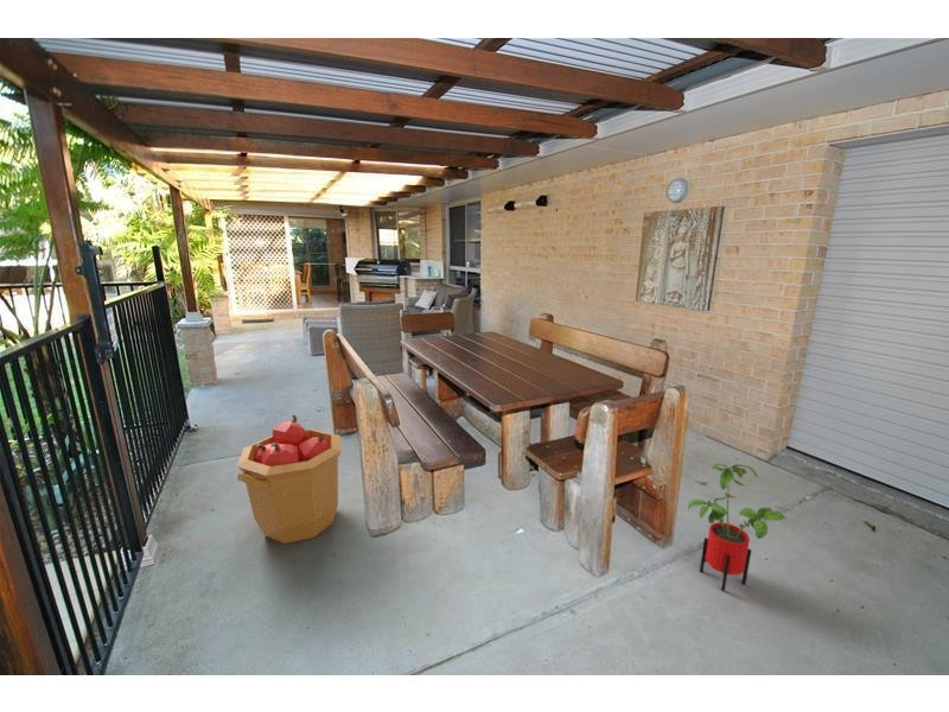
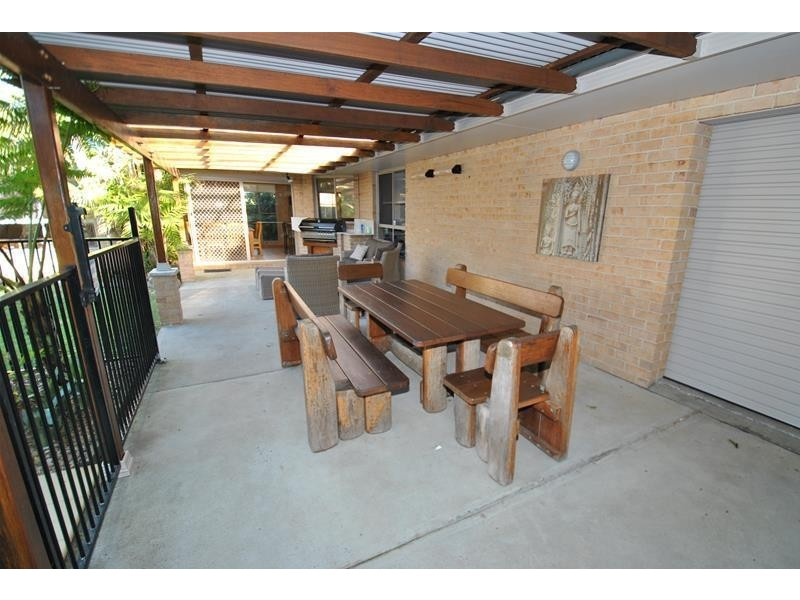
- trash can (295, 475)
- house plant (732, 525)
